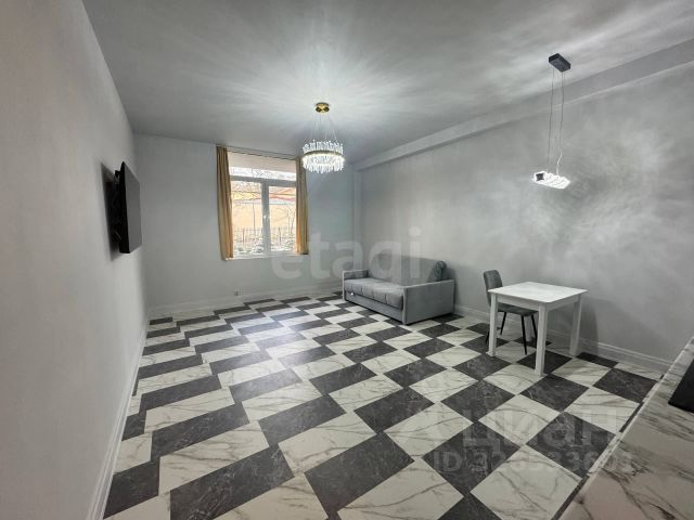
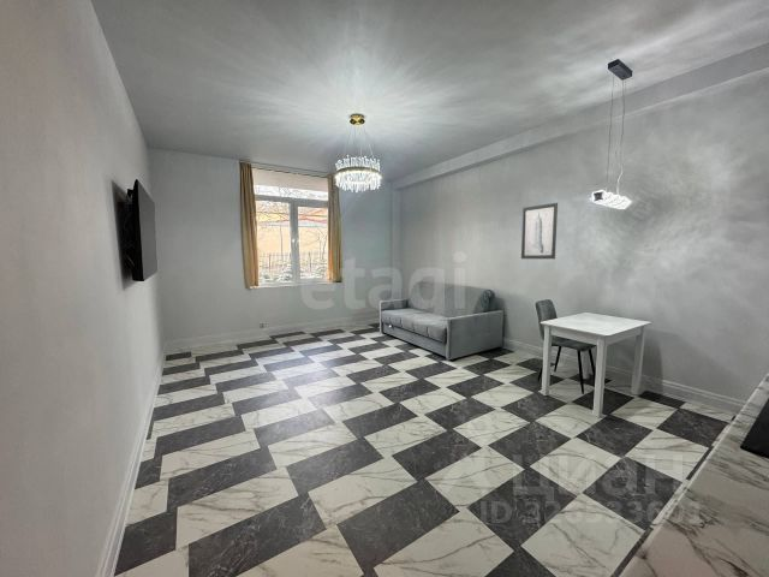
+ wall art (538, 232)
